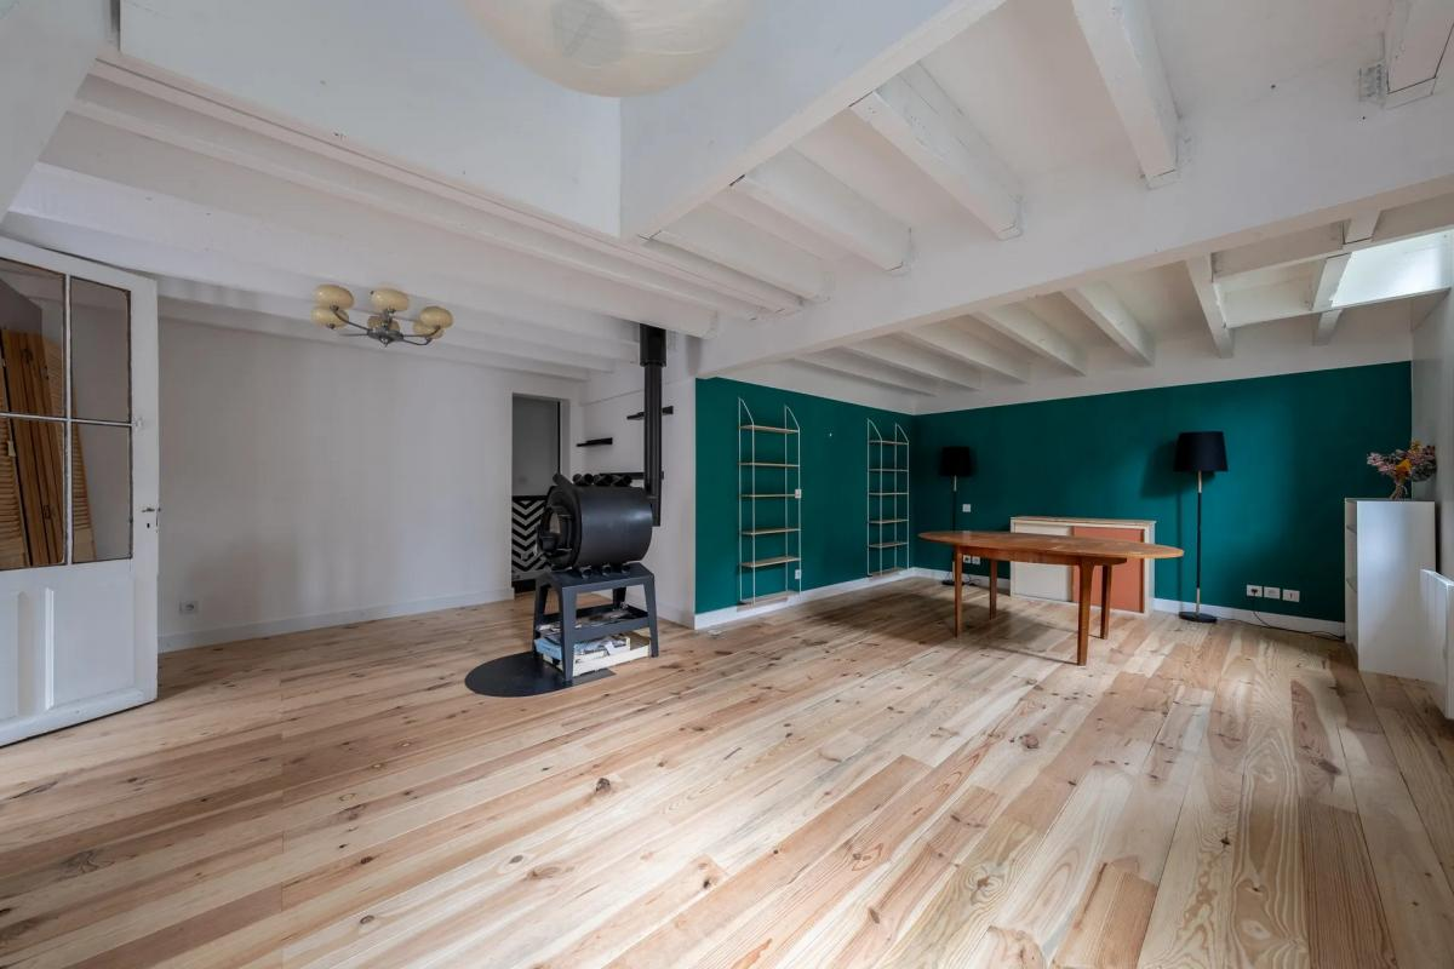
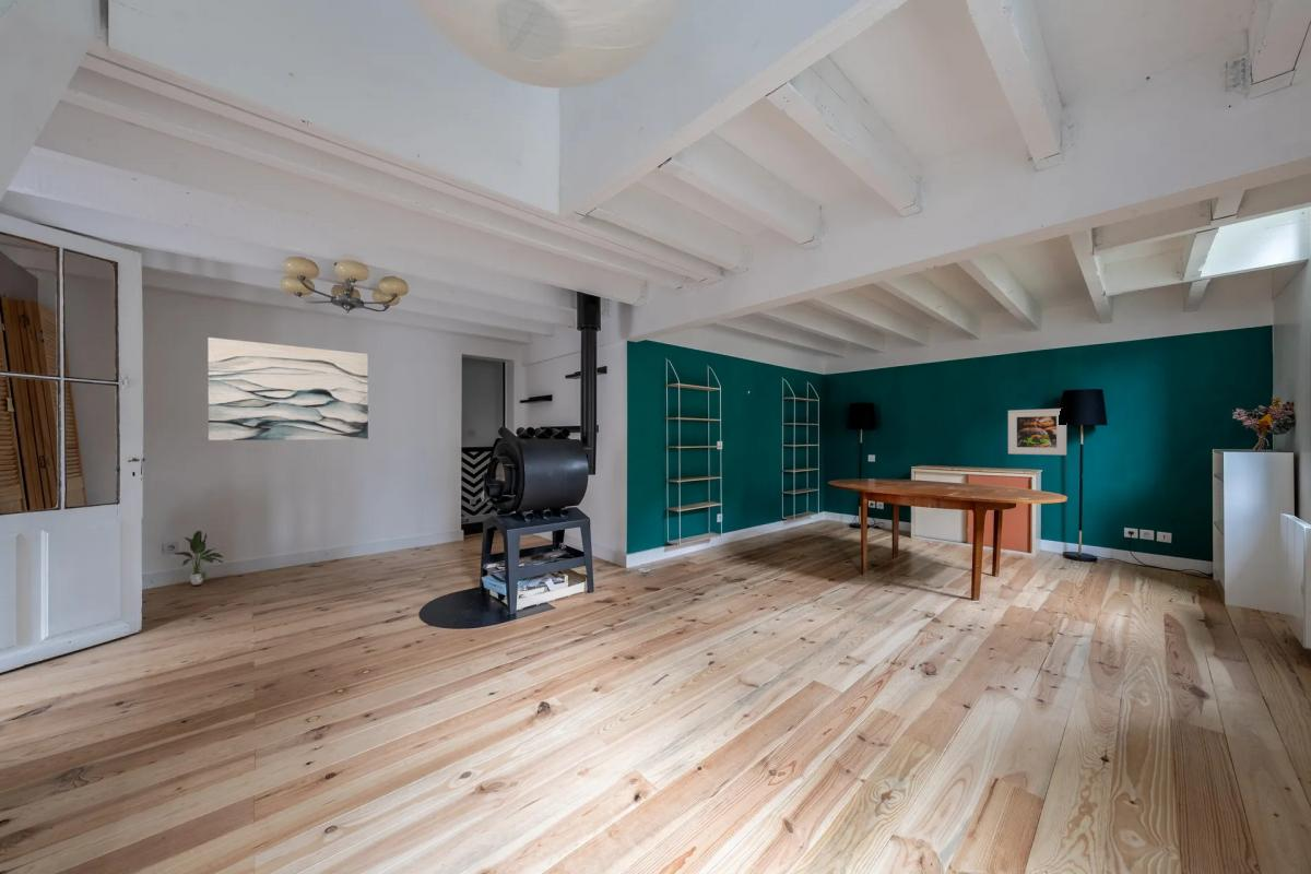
+ potted plant (199, 558)
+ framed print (1036, 432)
+ wall art (295, 392)
